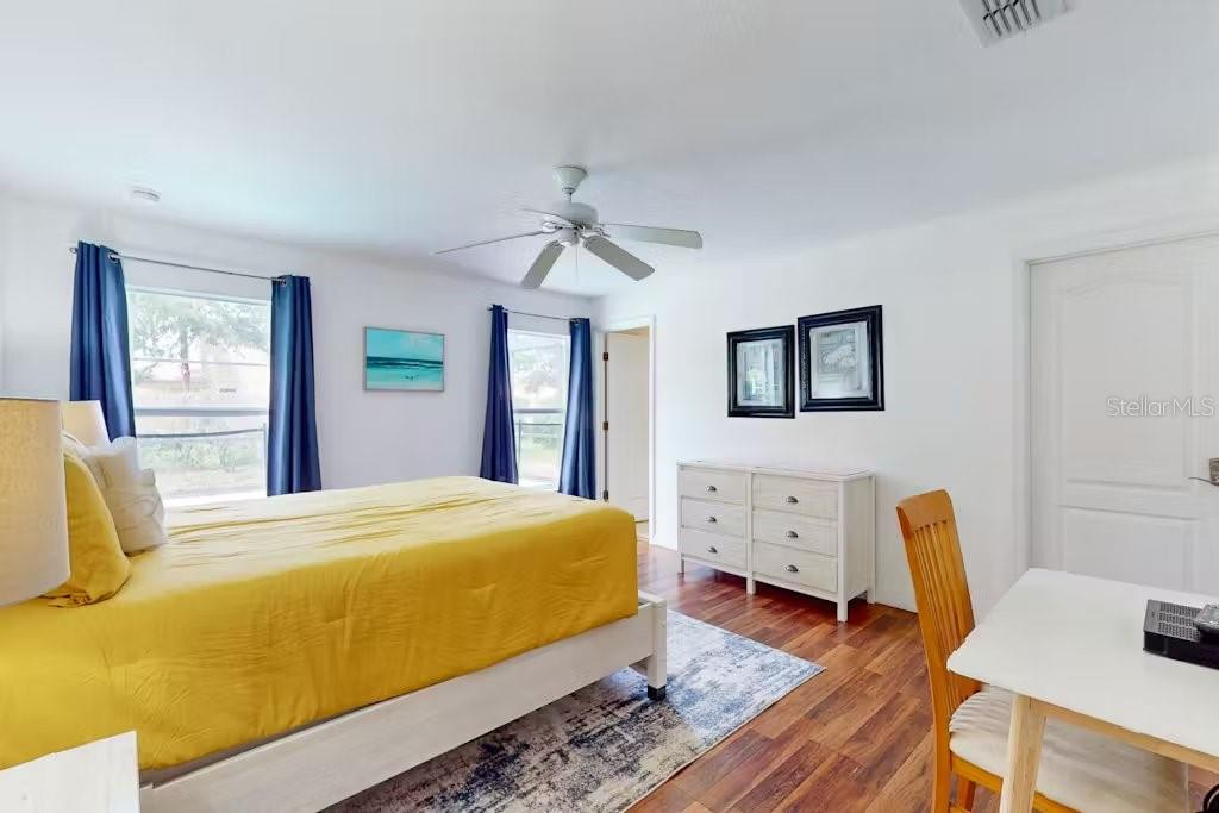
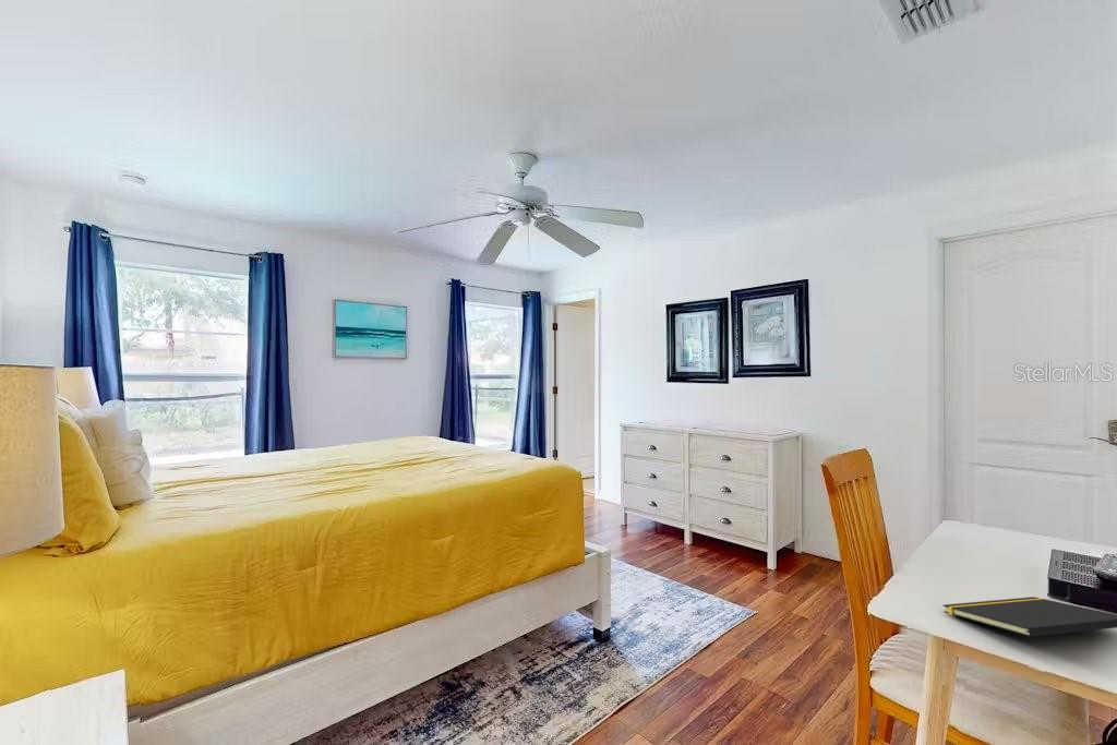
+ notepad (1032, 614)
